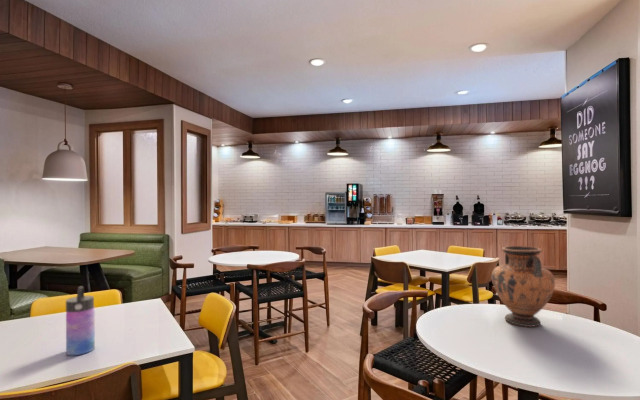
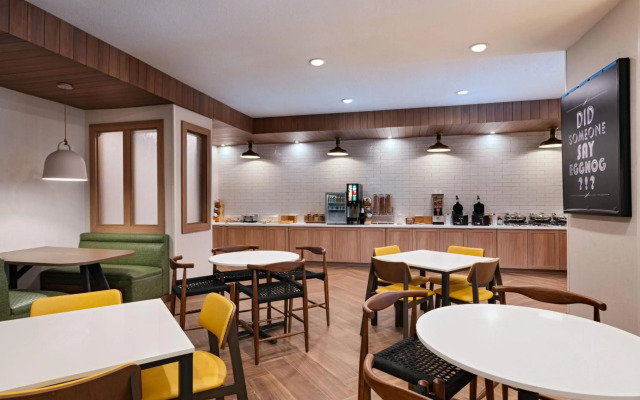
- water bottle (80, 318)
- vase (522, 284)
